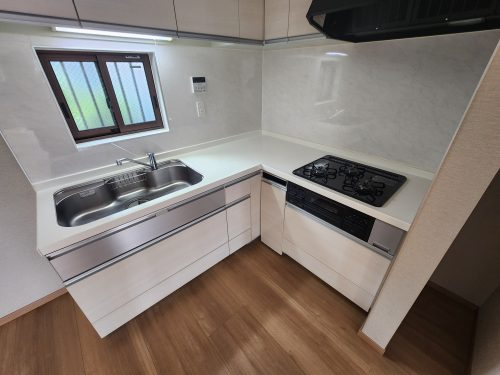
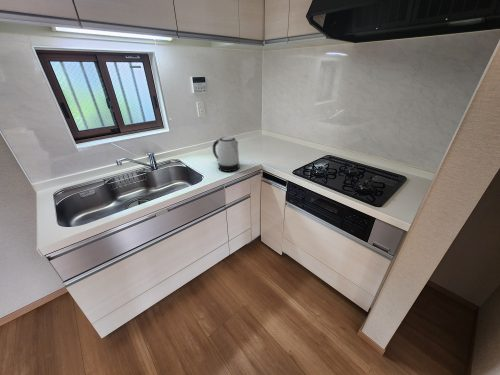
+ kettle (225, 152)
